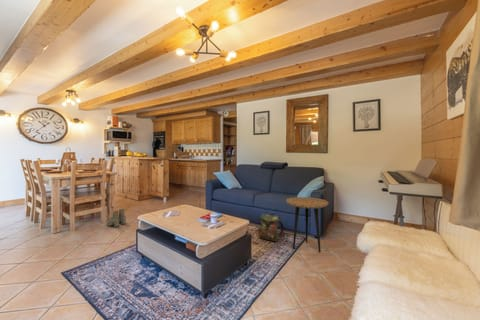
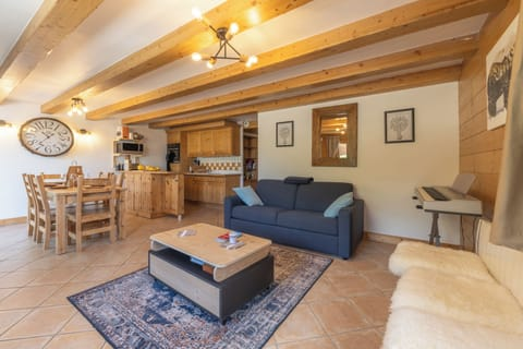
- boots (116, 217)
- backpack (272, 225)
- side table (306, 224)
